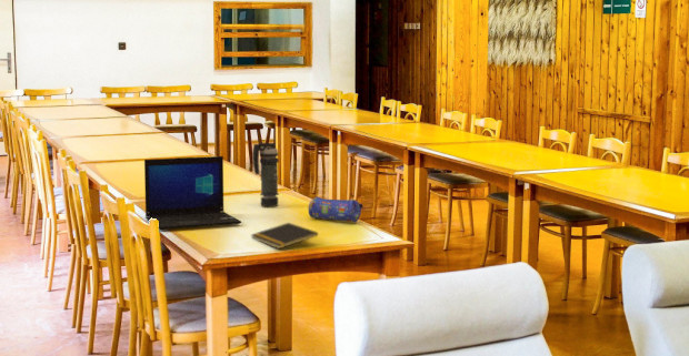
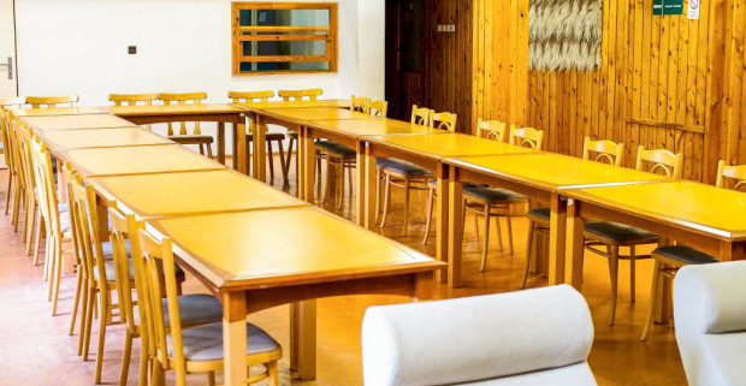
- pencil case (334, 208)
- laptop (191, 191)
- notepad (283, 235)
- smoke grenade (266, 174)
